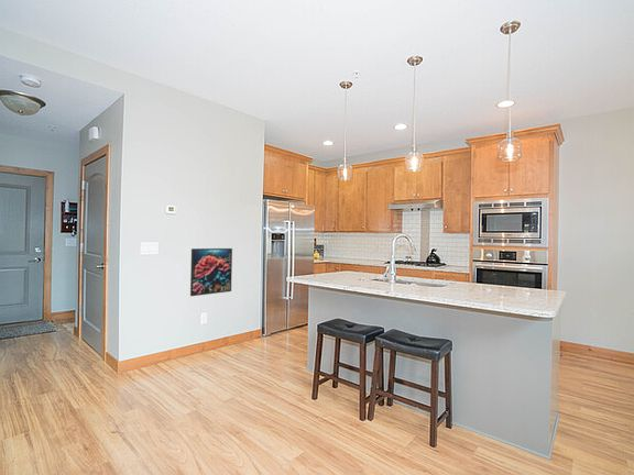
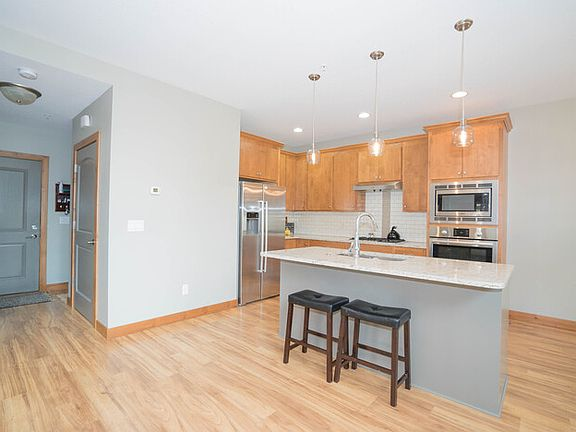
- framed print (211, 270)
